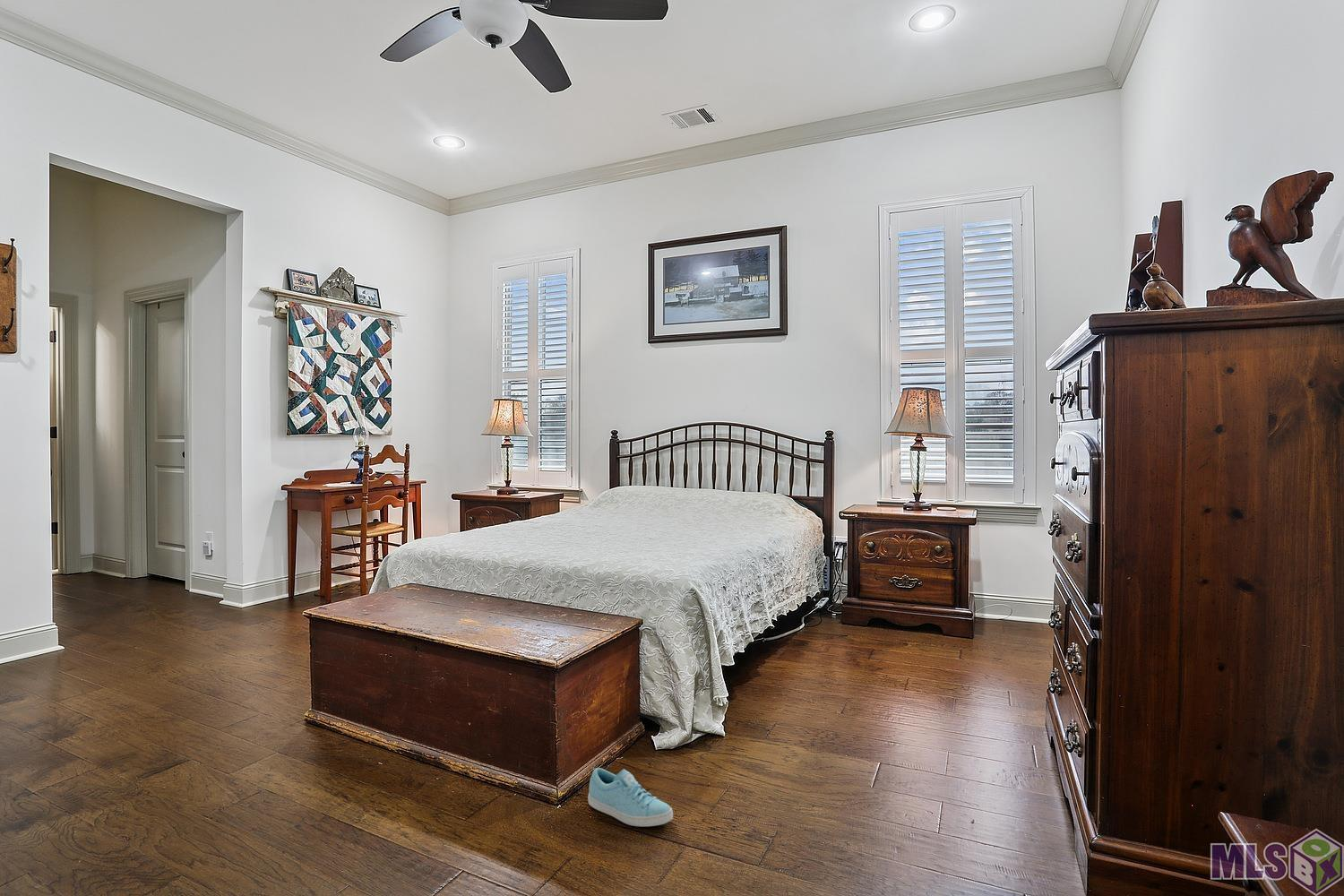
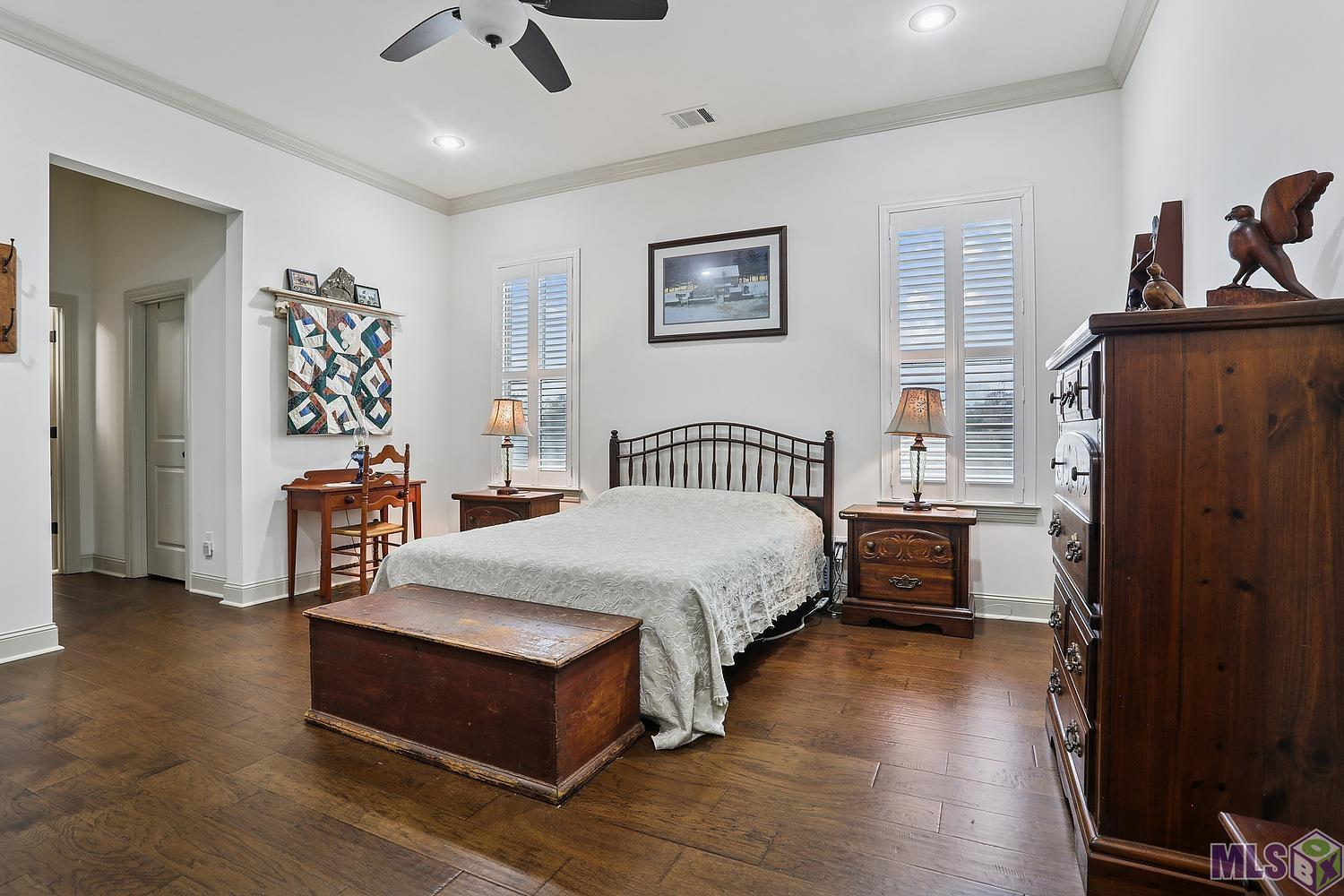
- sneaker (628, 794)
